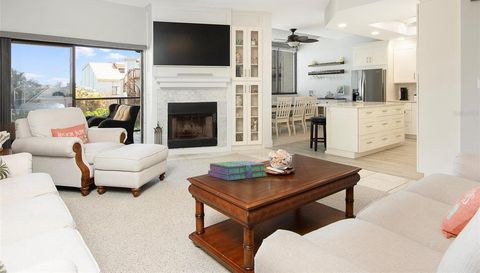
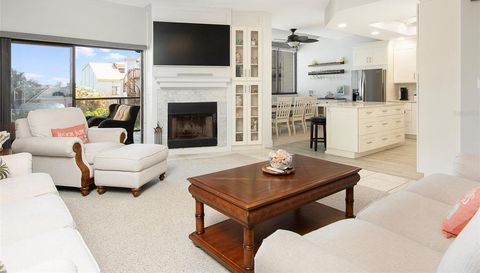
- stack of books (237, 169)
